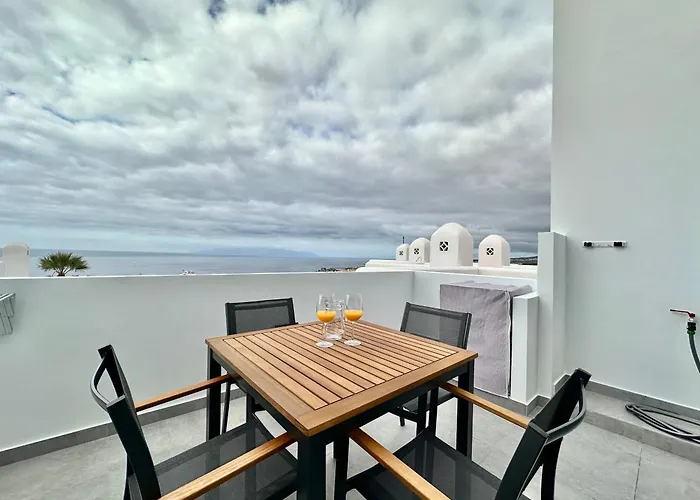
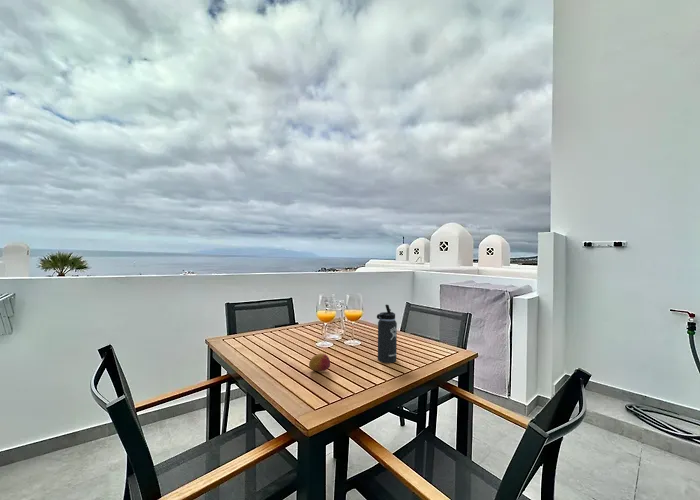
+ thermos bottle (385, 332)
+ fruit (319, 362)
